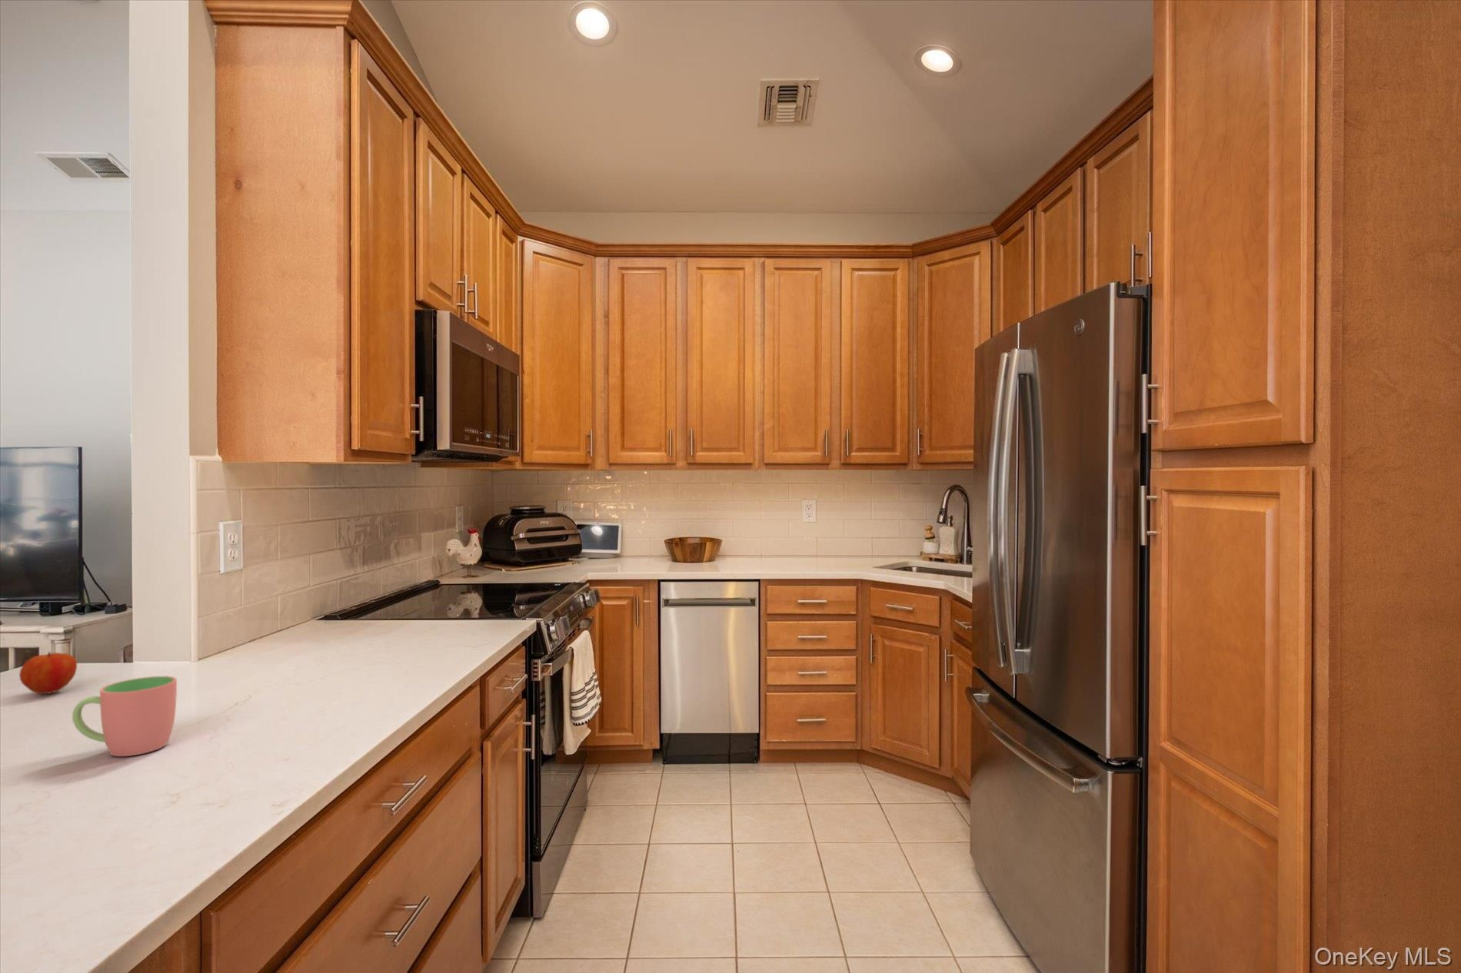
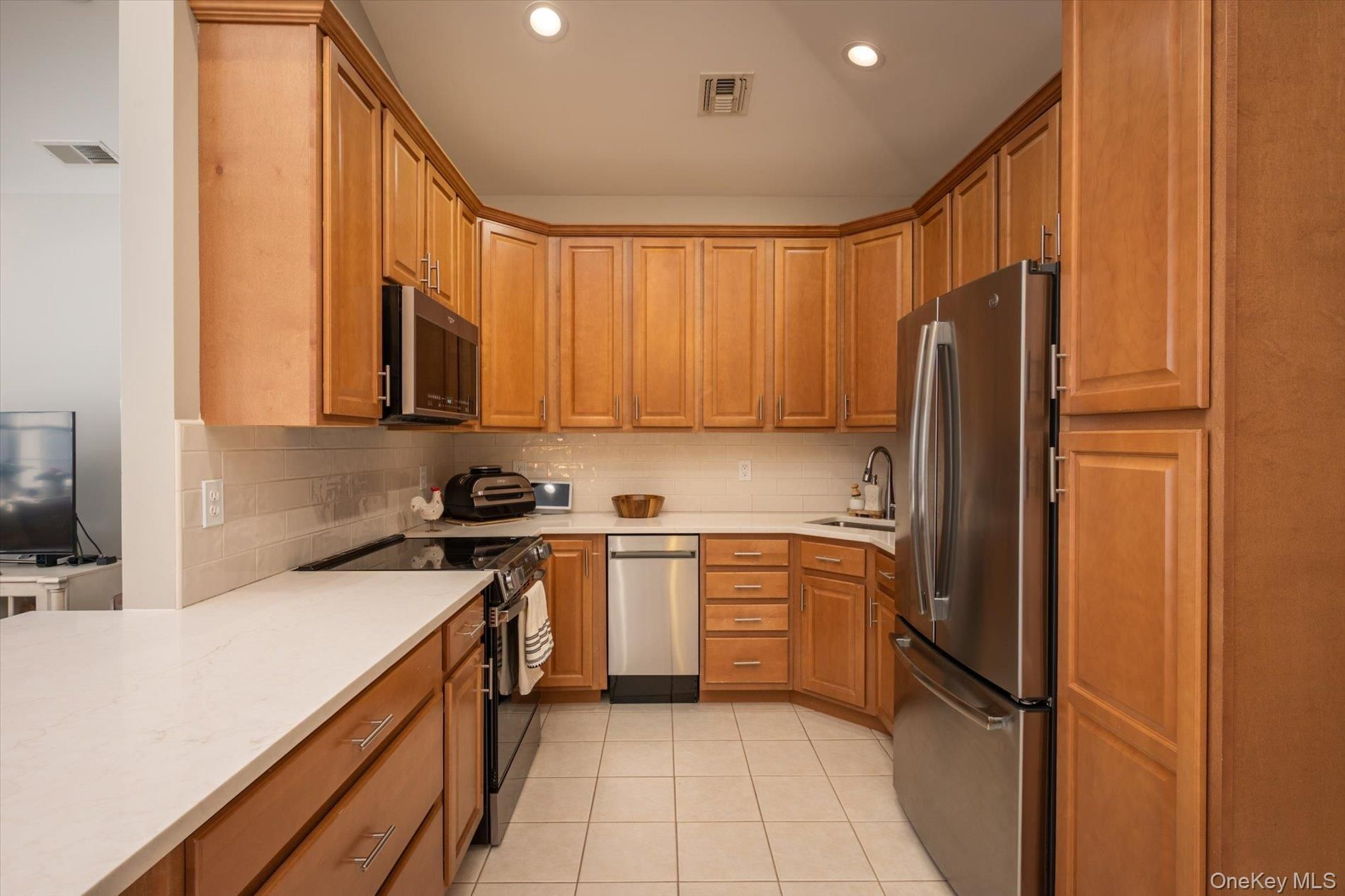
- cup (126, 717)
- apple (49, 672)
